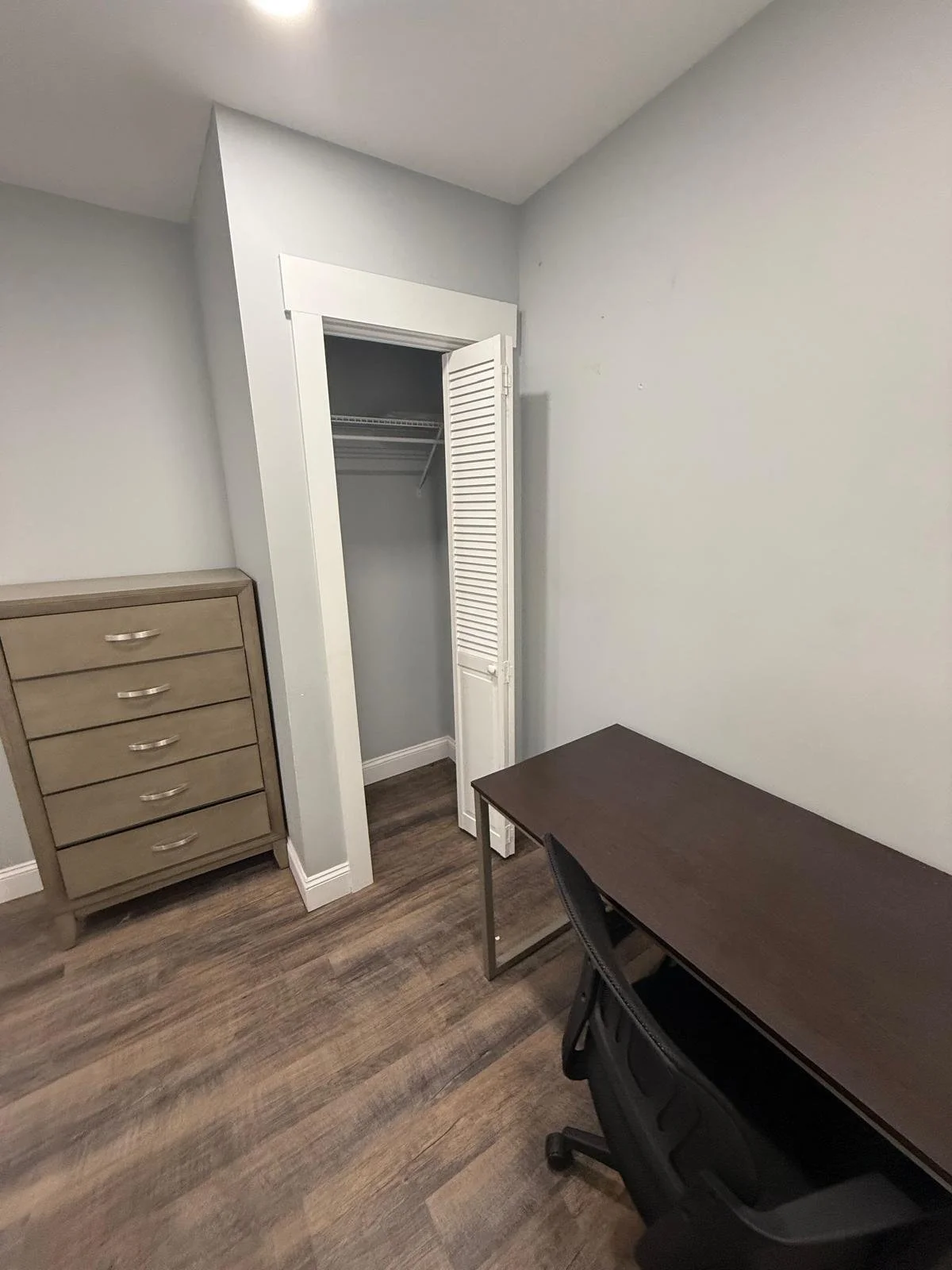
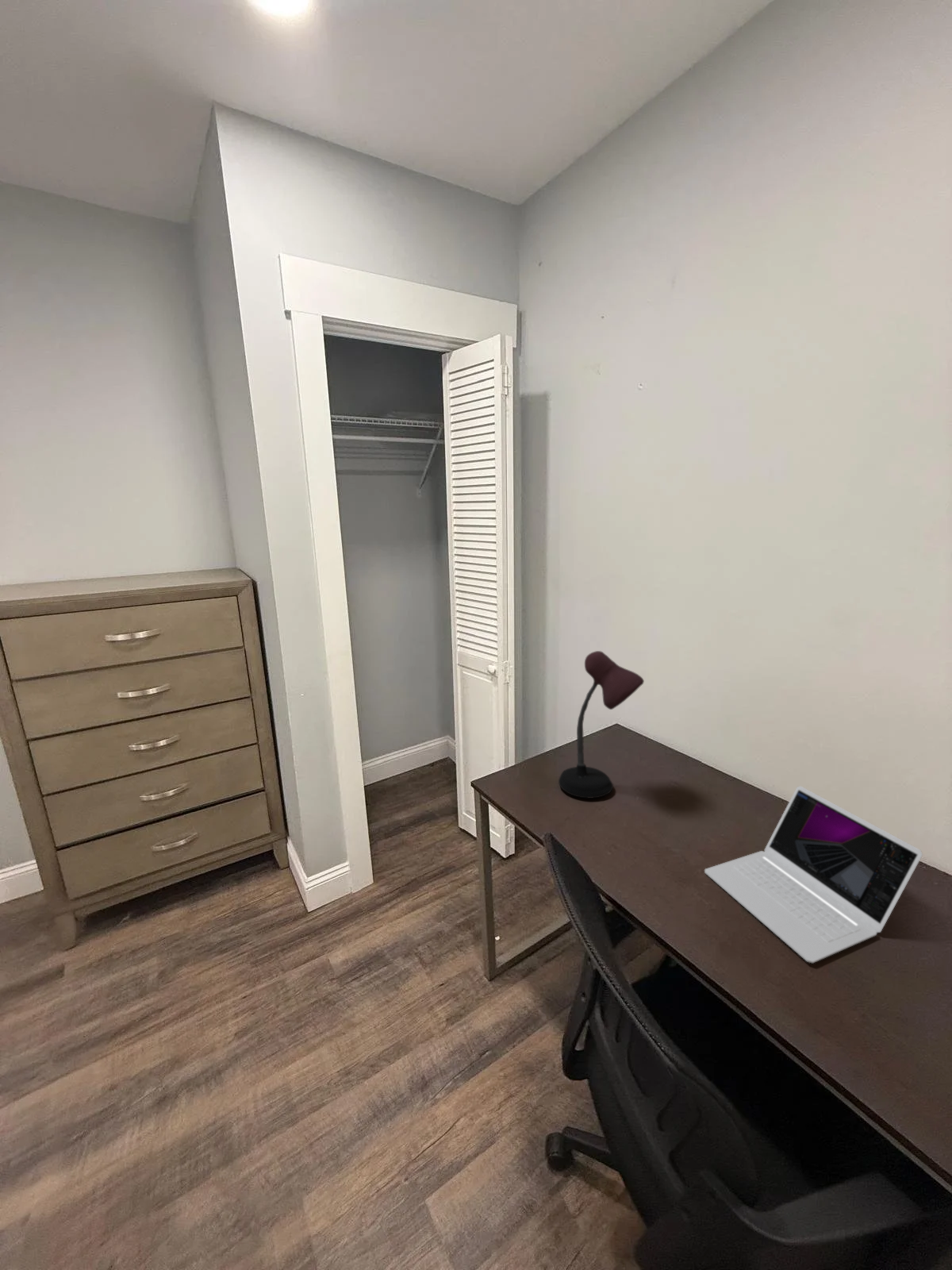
+ desk lamp (583, 720)
+ laptop (804, 859)
